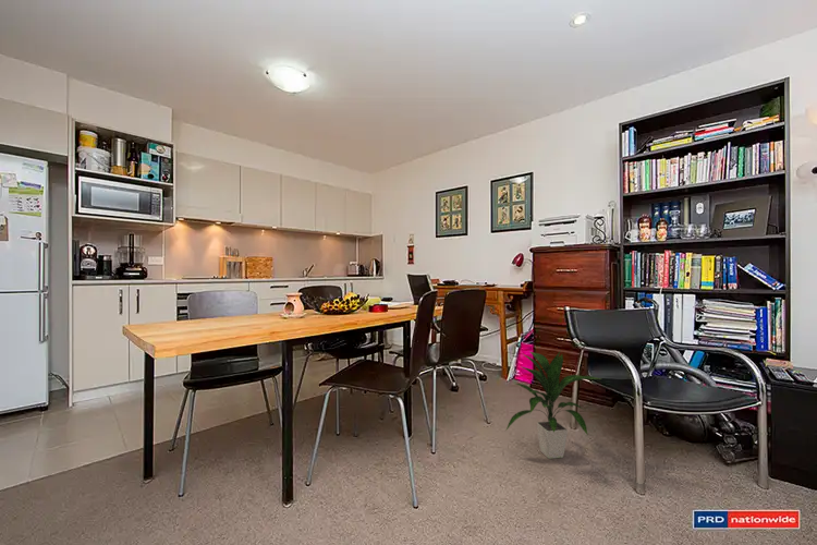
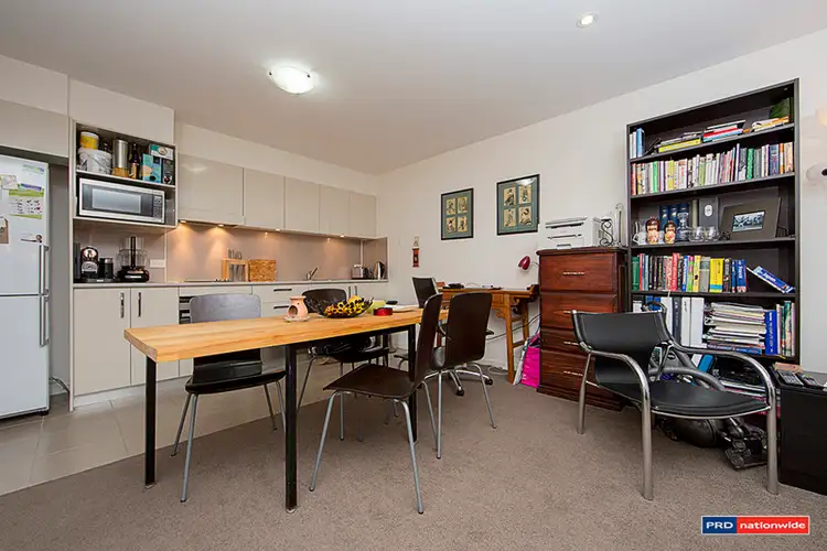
- indoor plant (547, 400)
